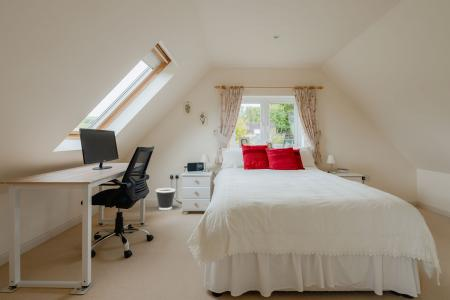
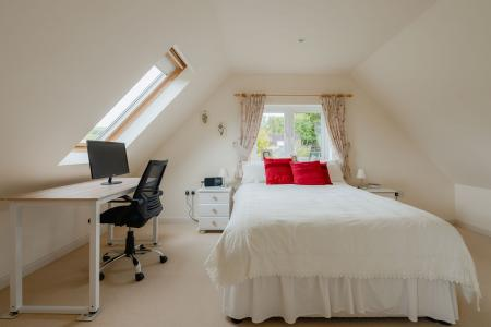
- wastebasket (165, 199)
